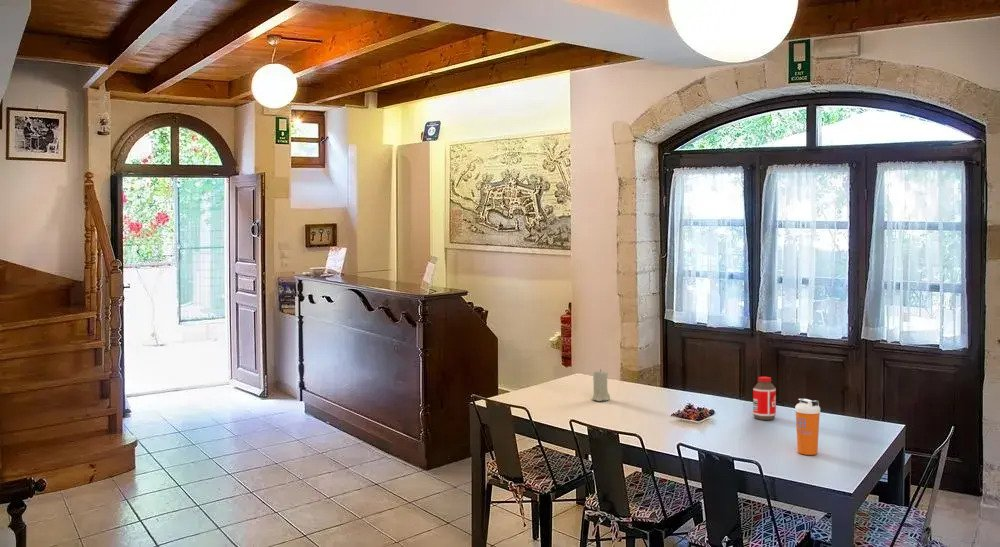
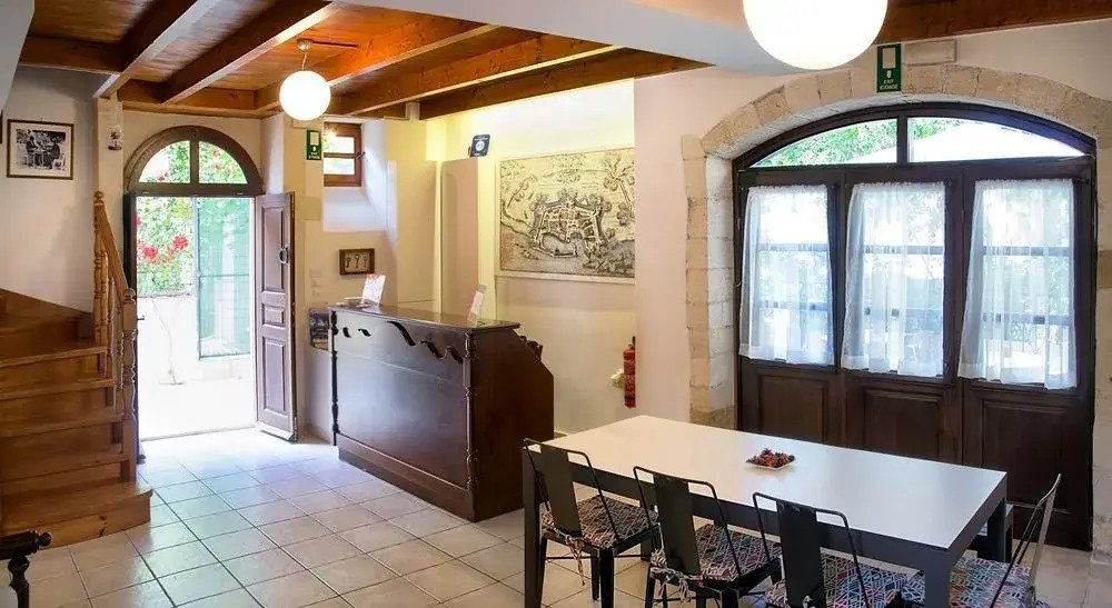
- candle (600, 384)
- shaker bottle (807, 426)
- bottle (764, 397)
